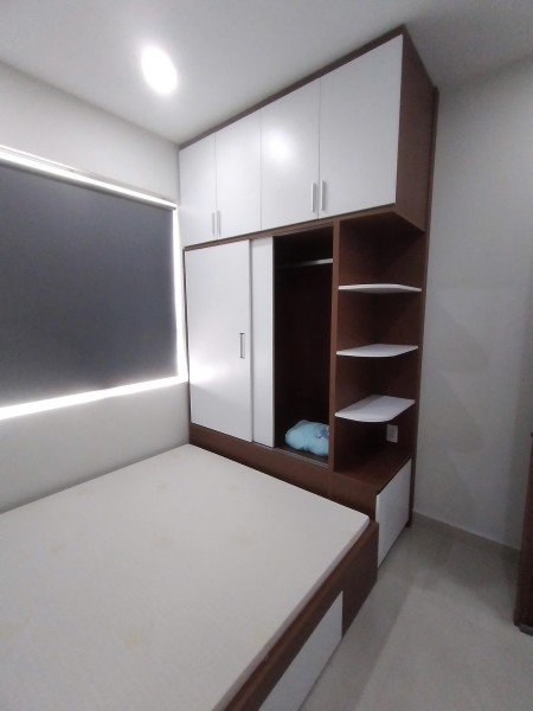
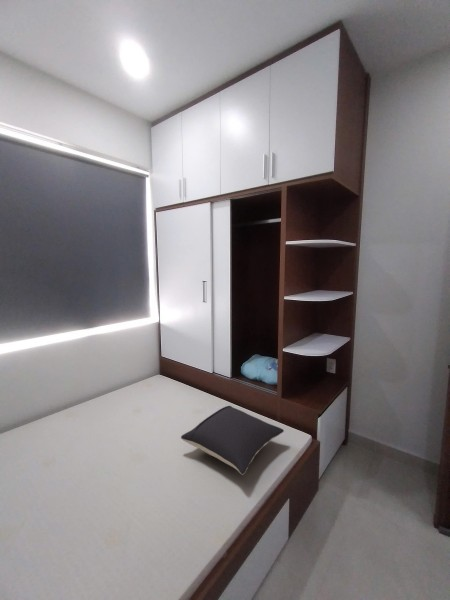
+ pillow (233, 434)
